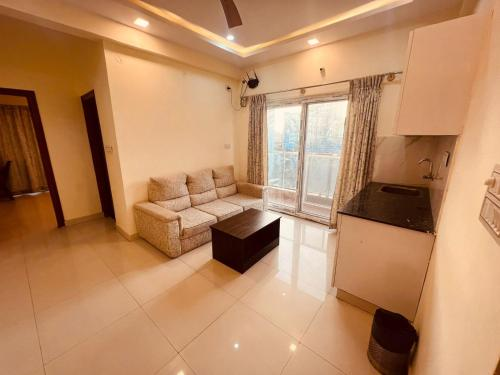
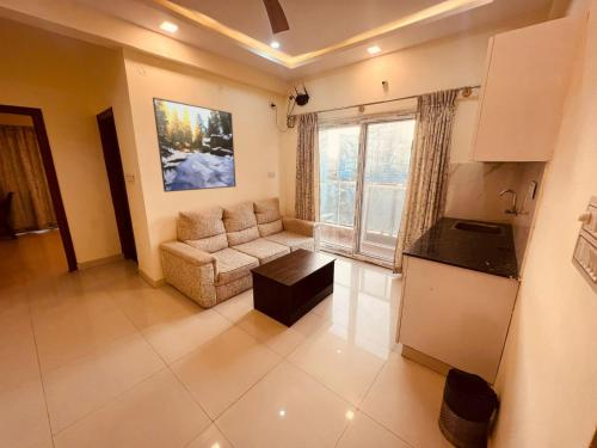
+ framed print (201, 148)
